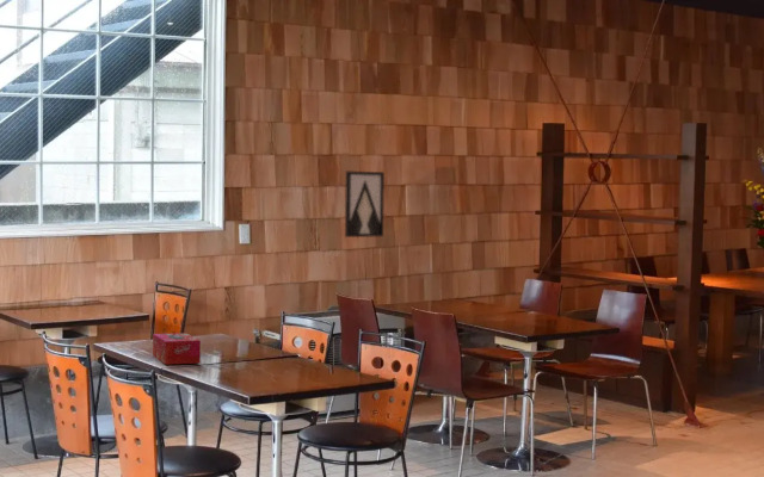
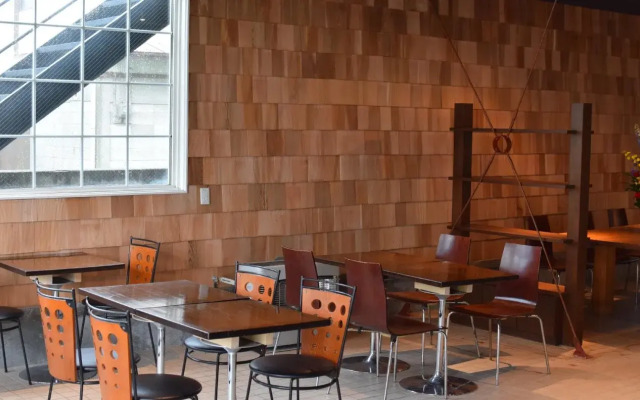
- wall art (364, 204)
- tissue box (175, 348)
